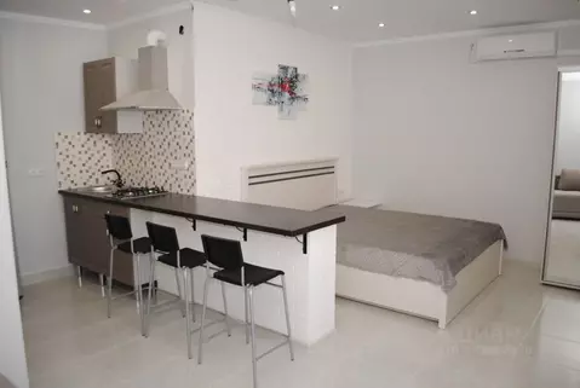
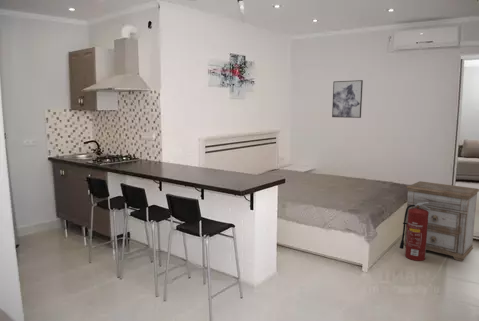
+ nightstand (440, 218)
+ fire extinguisher (414, 228)
+ wall art (347, 99)
